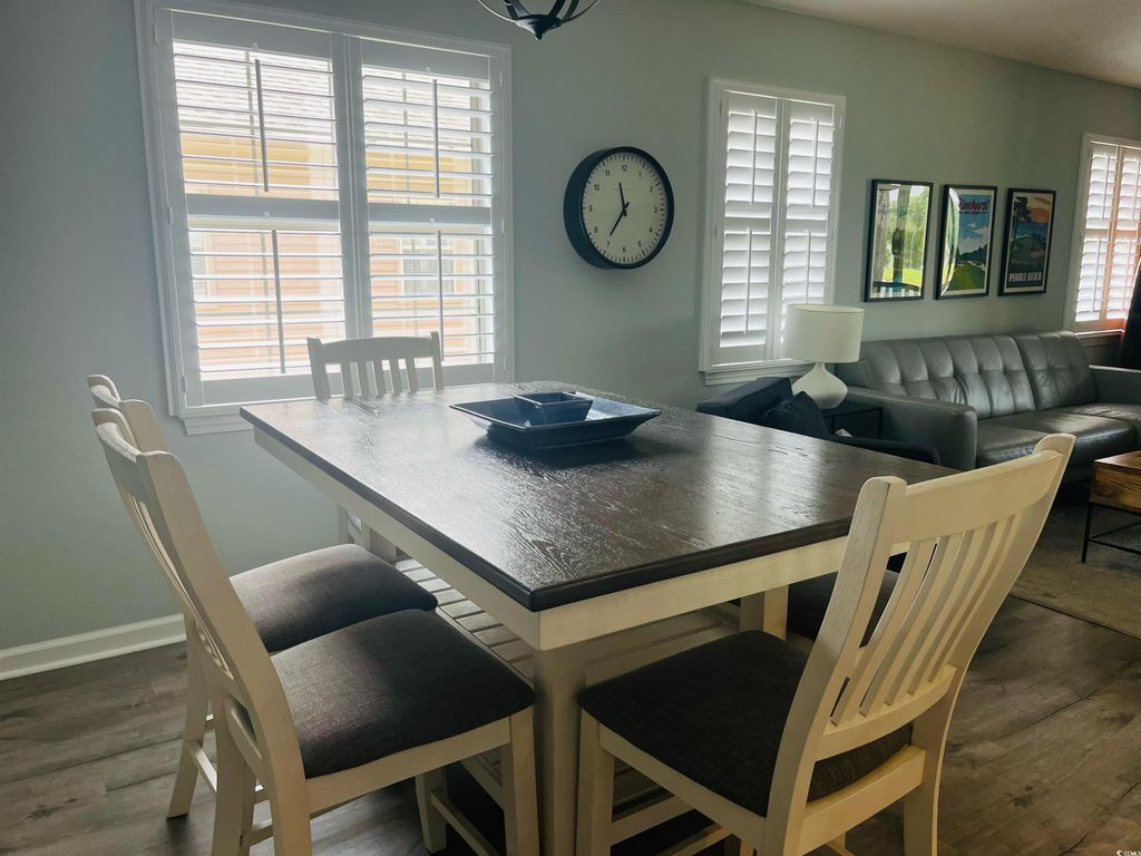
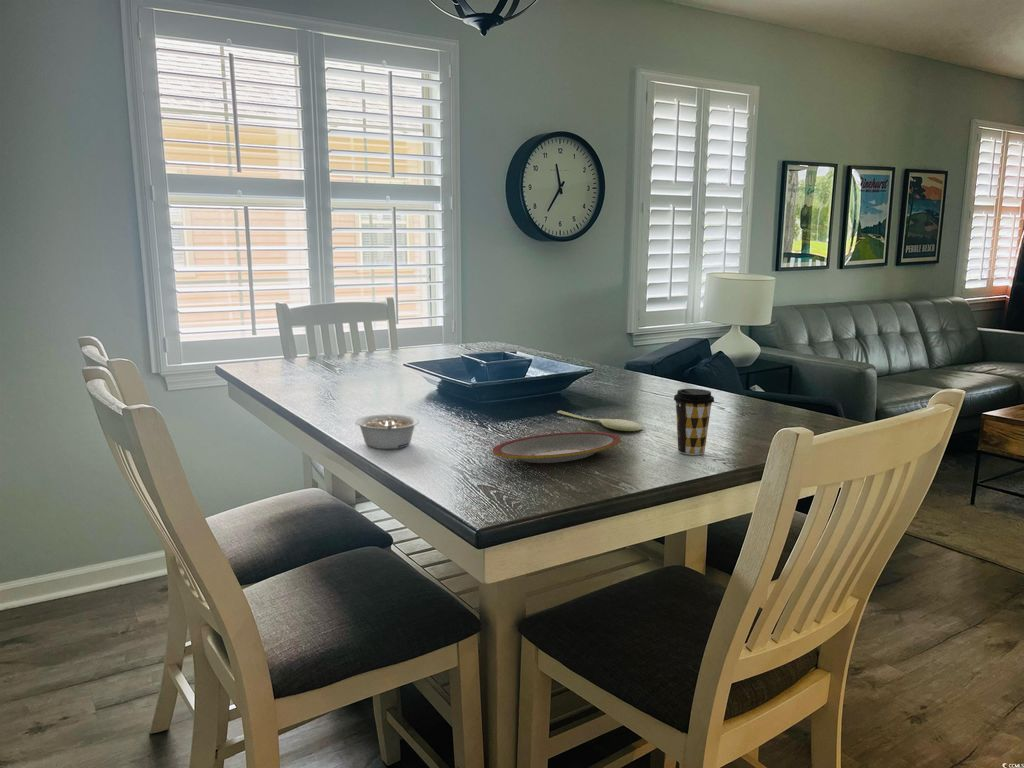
+ coffee cup (692, 421)
+ spoon (596, 419)
+ legume (389, 430)
+ plate (558, 449)
